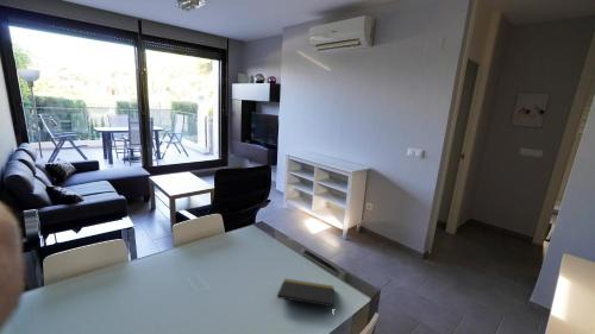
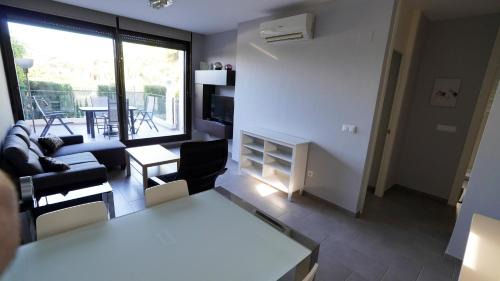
- notepad (306, 291)
